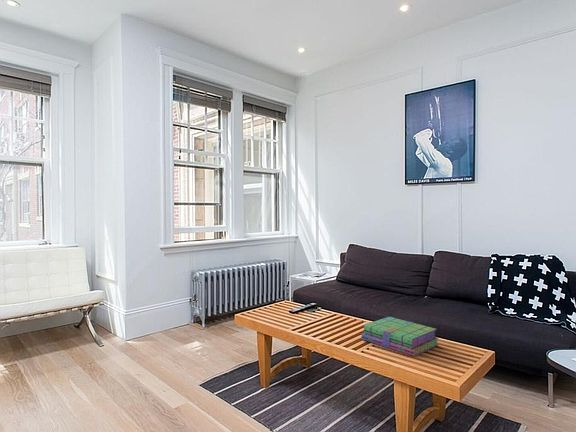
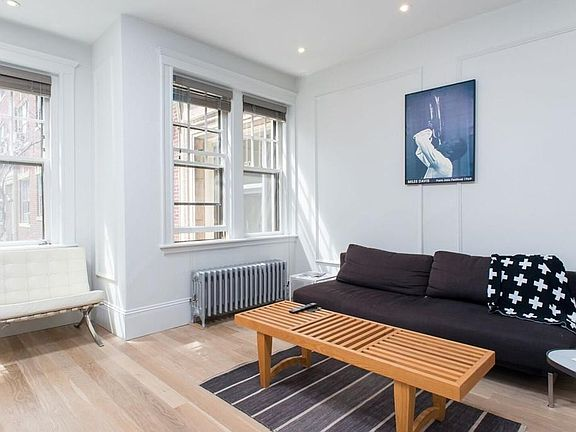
- stack of books (399, 334)
